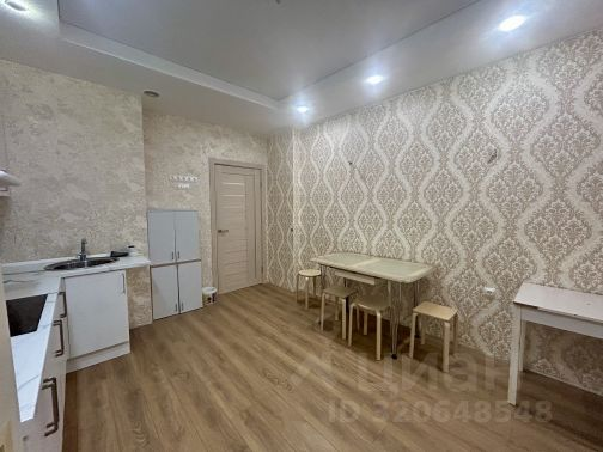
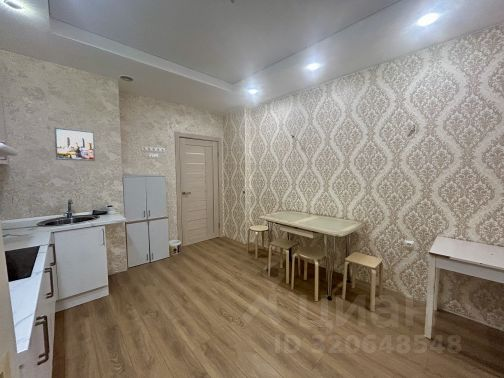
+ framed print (75, 145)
